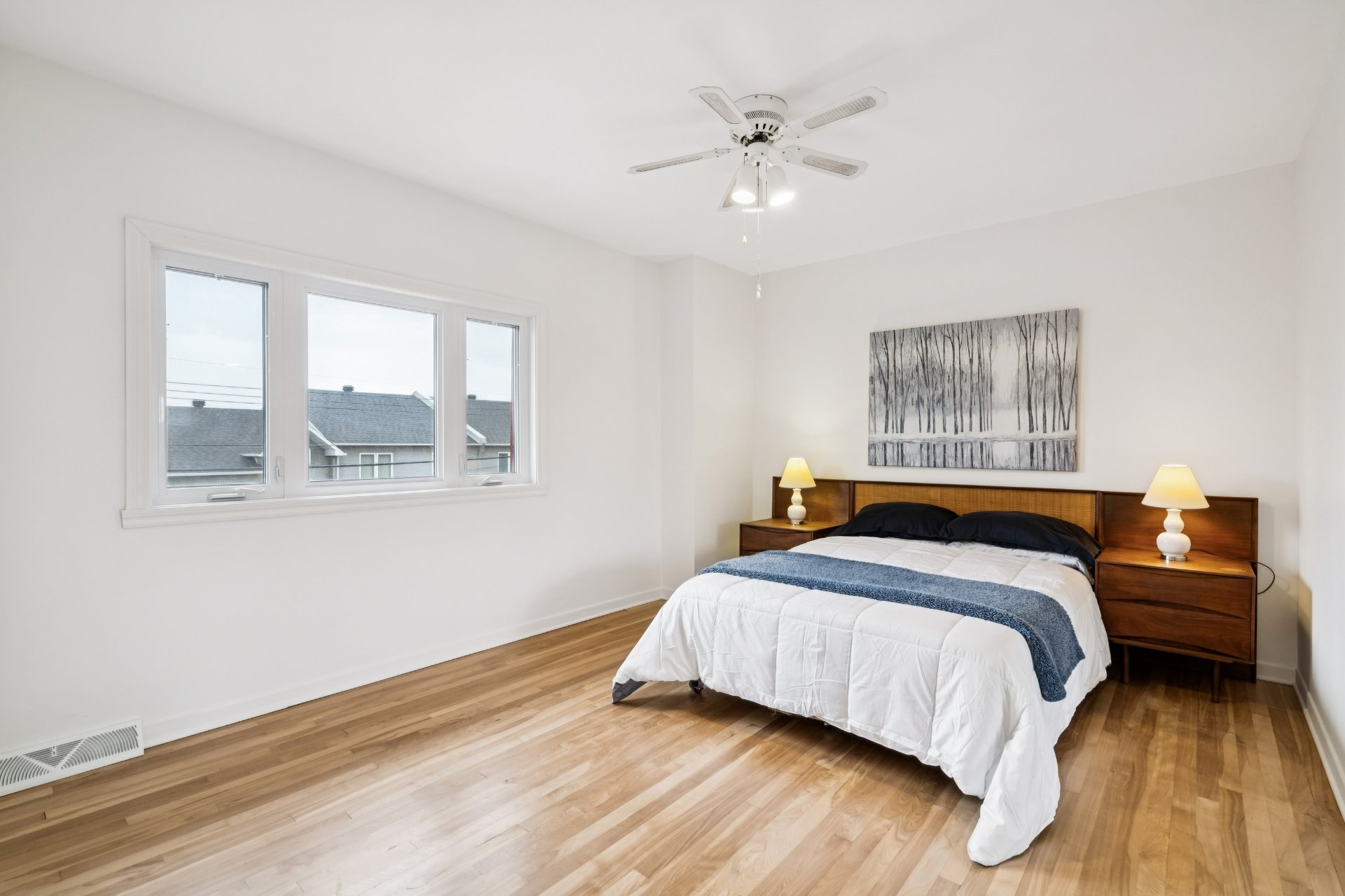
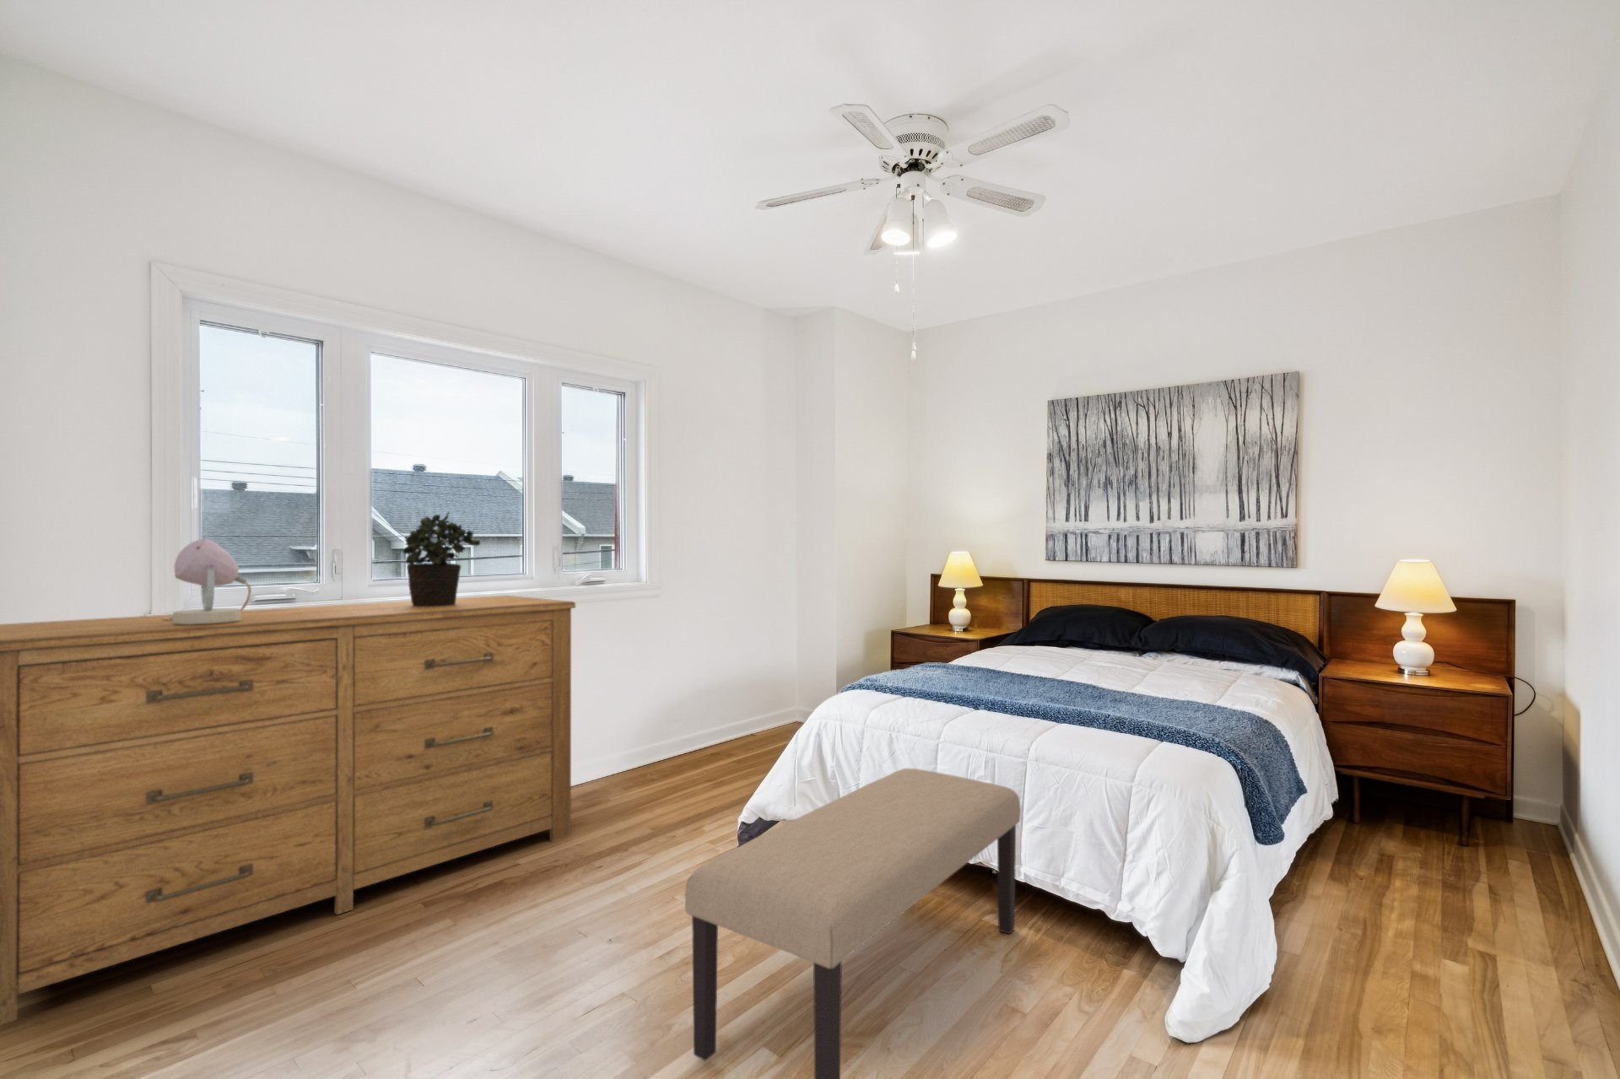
+ bench (876, 900)
+ table lamp (206, 578)
+ dresser (317, 750)
+ potted plant (438, 556)
